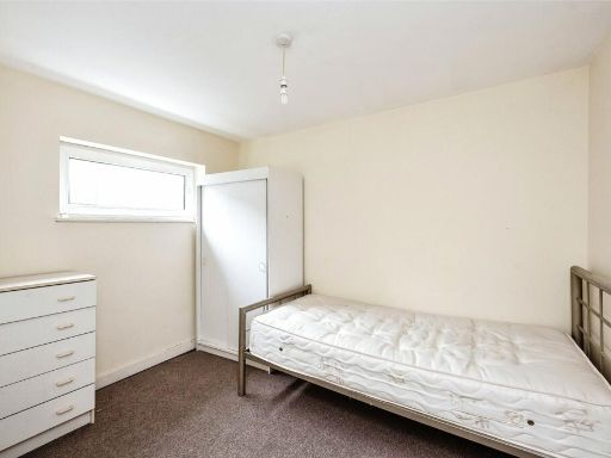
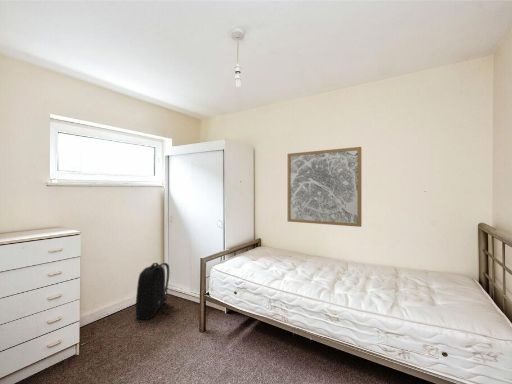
+ backpack (156, 286)
+ wall art (321, 187)
